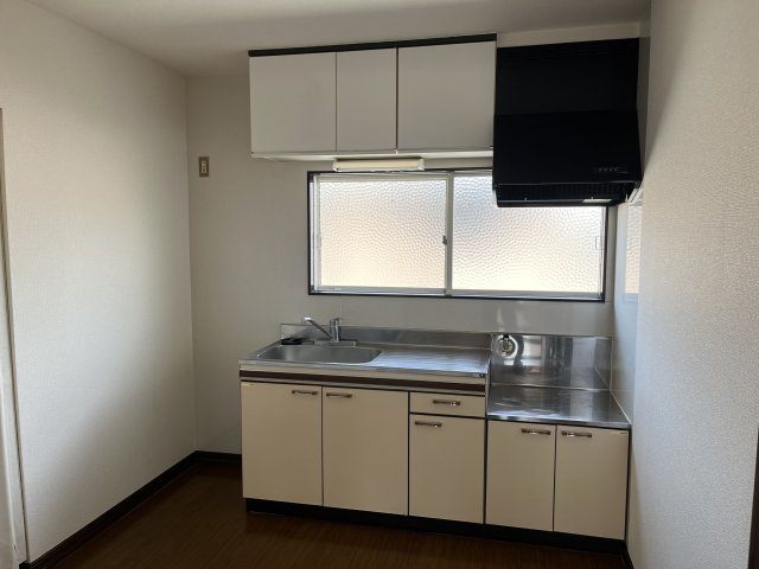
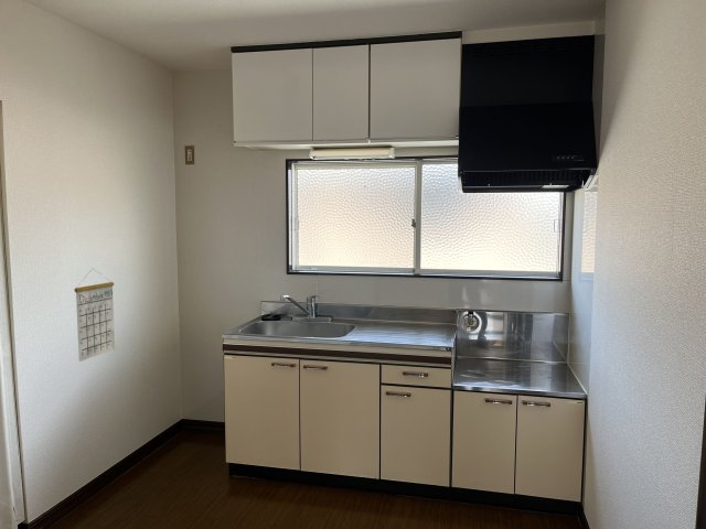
+ calendar (96, 312)
